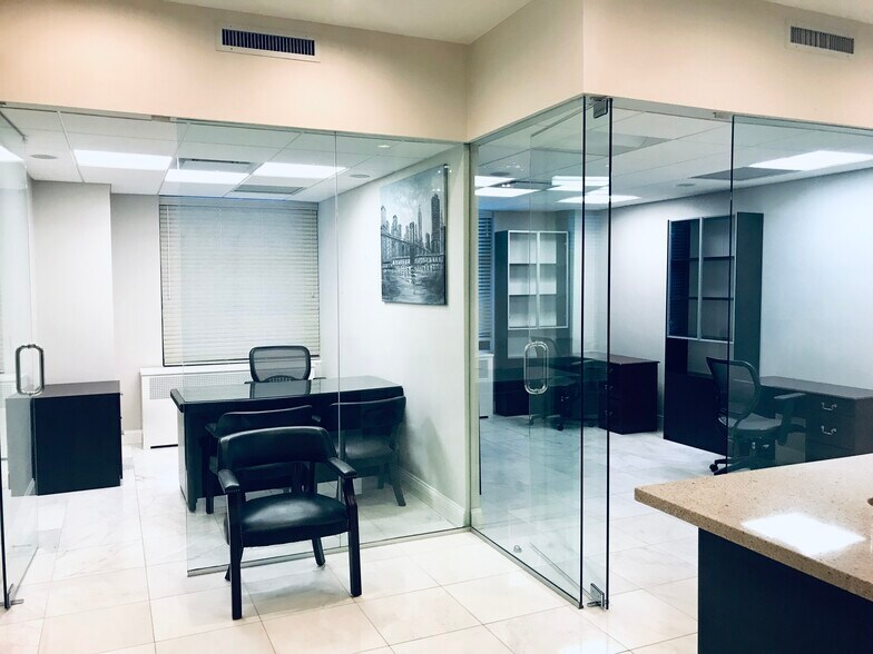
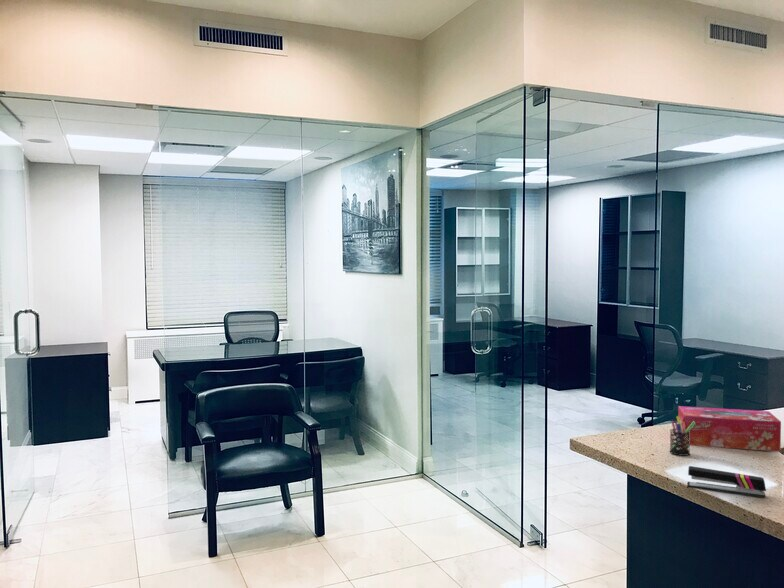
+ tissue box (726, 427)
+ pen holder (682, 434)
+ stapler (725, 481)
